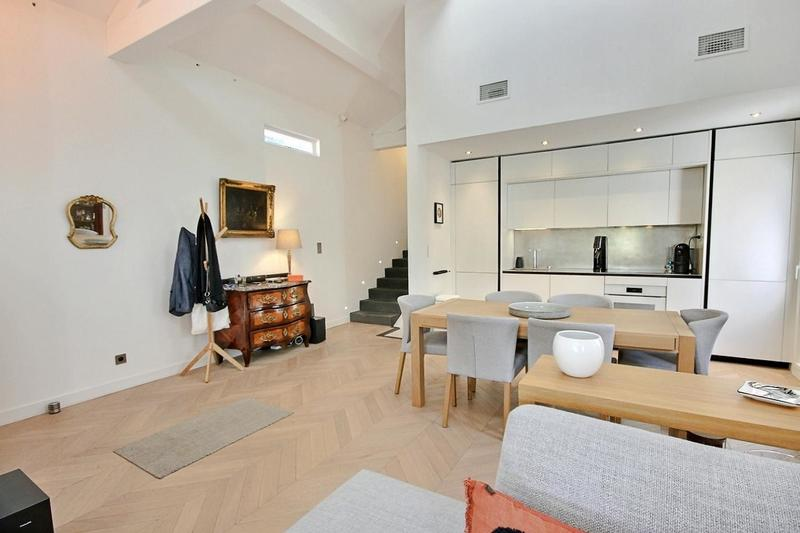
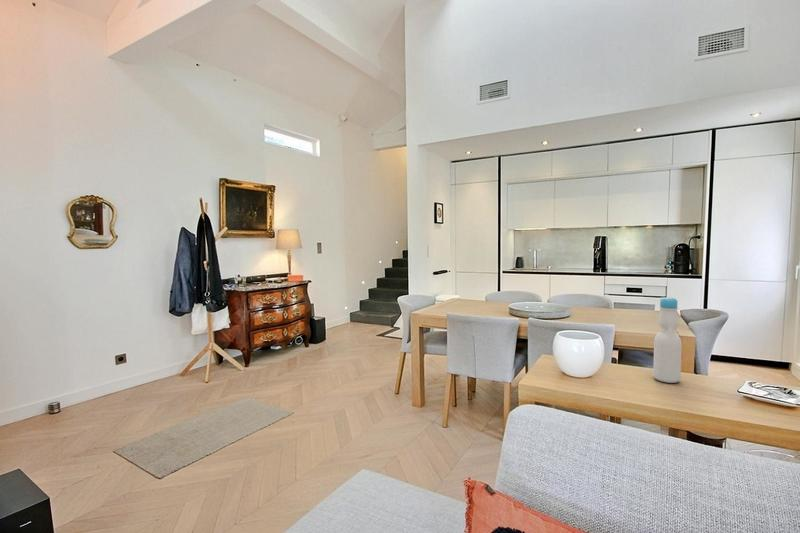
+ bottle (667, 338)
